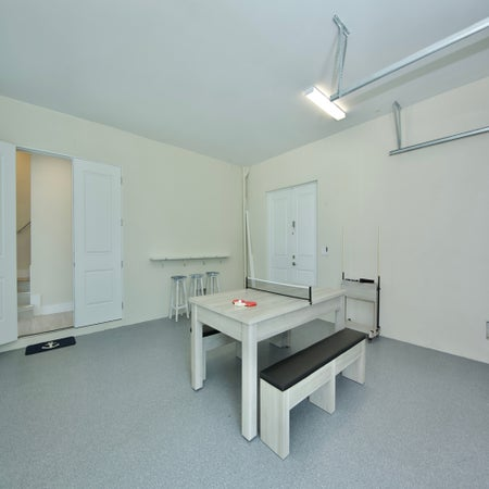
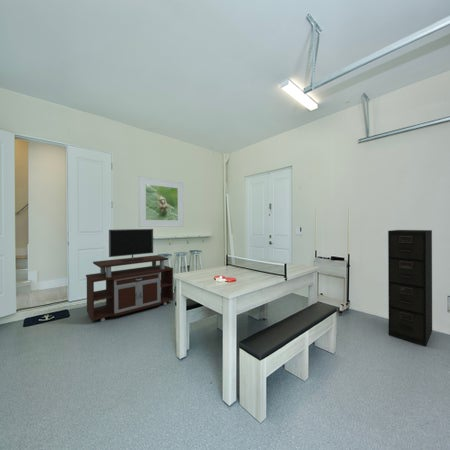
+ filing cabinet (410, 282)
+ tv stand (132, 269)
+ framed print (162, 203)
